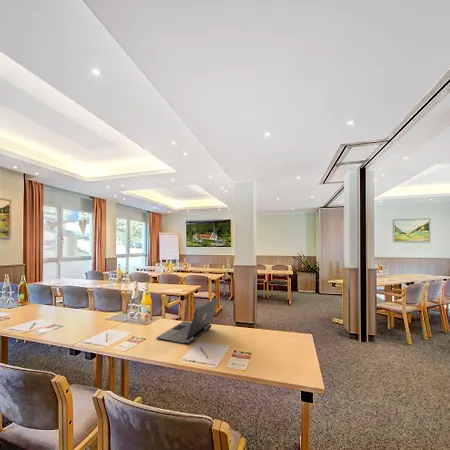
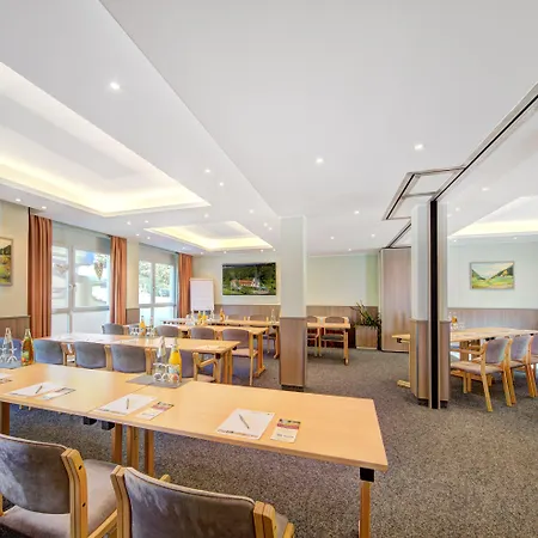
- laptop (193, 318)
